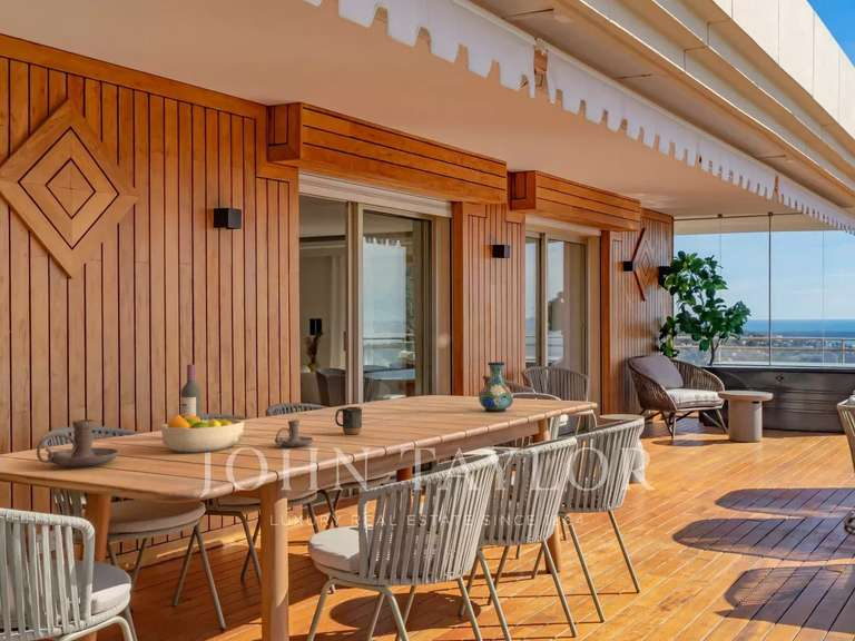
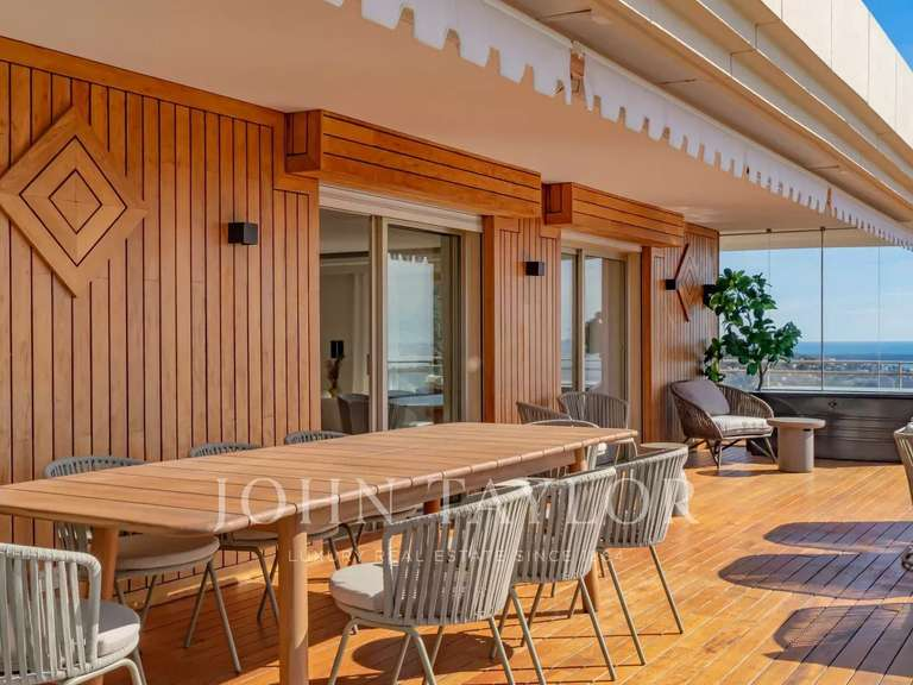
- vase (495, 386)
- candle holder (291, 433)
- candle holder (76, 443)
- mug (348, 418)
- wine bottle (190, 401)
- fruit bowl (203, 430)
